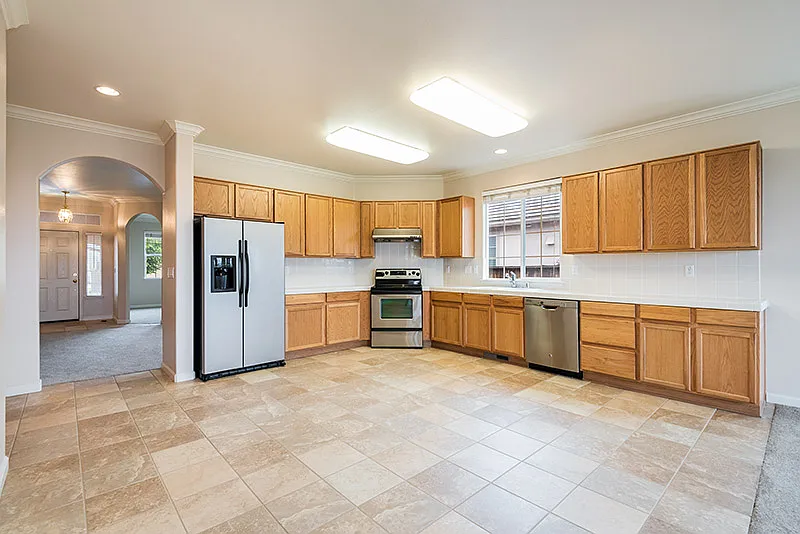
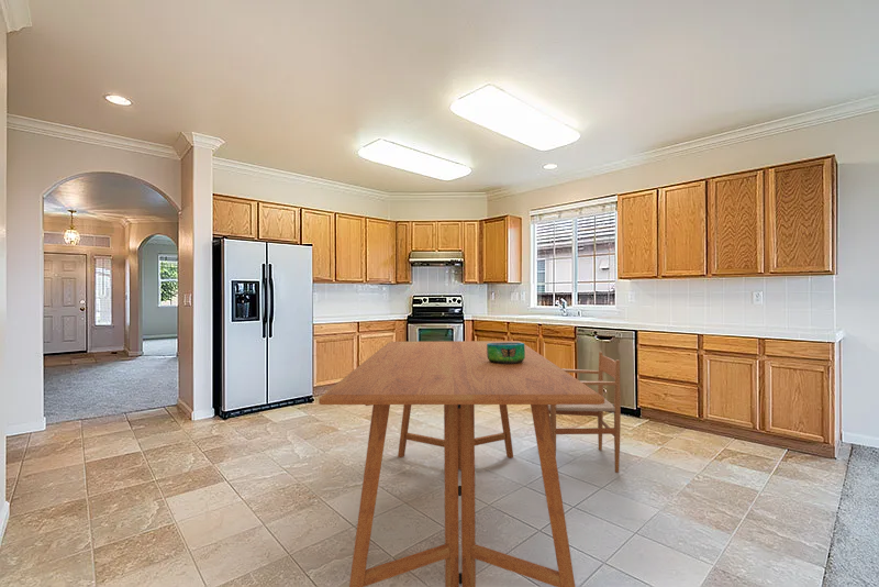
+ dining table (456, 435)
+ decorative bowl (505, 352)
+ chair (578, 407)
